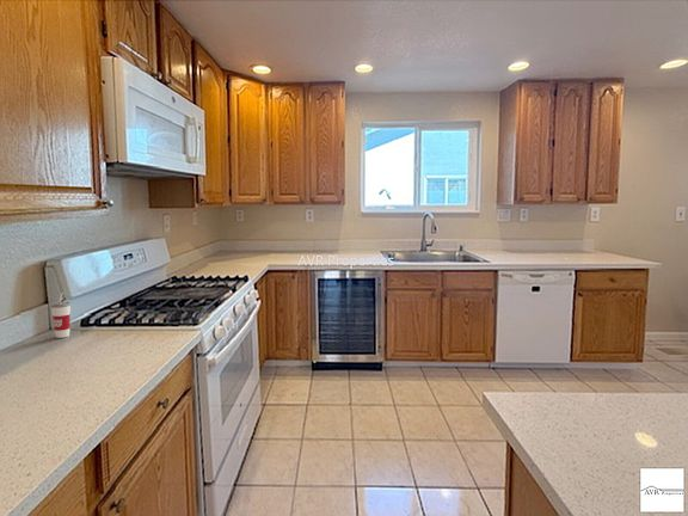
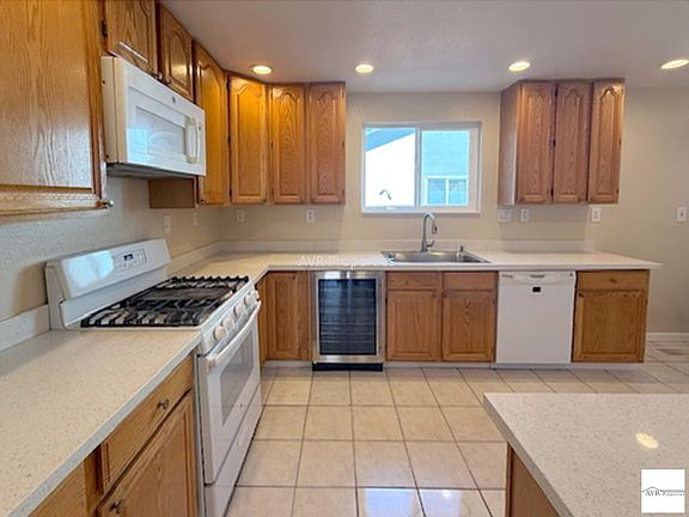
- cup (61, 314)
